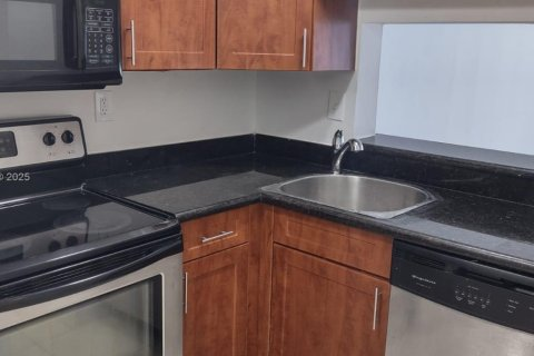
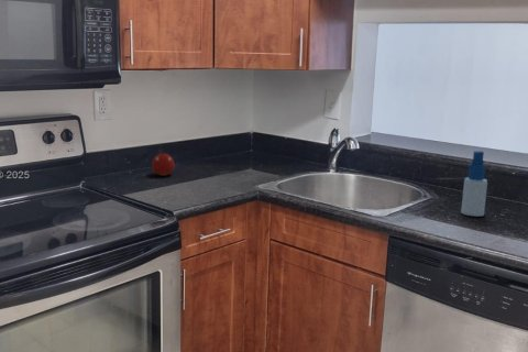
+ fruit (163, 162)
+ spray bottle (475, 183)
